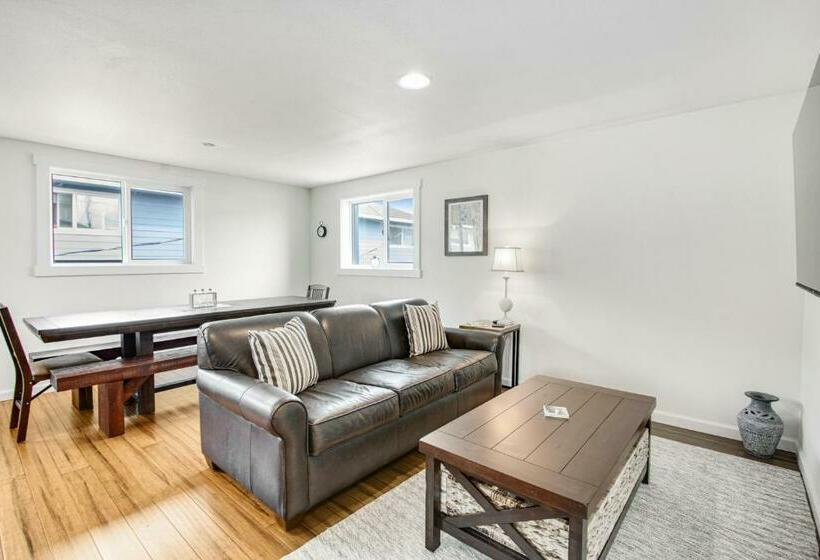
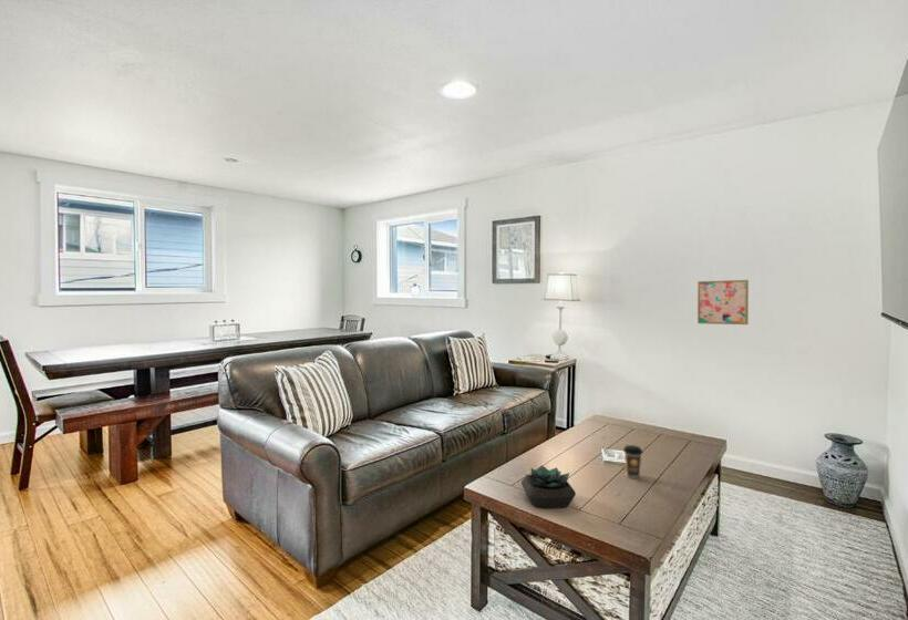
+ wall art (722, 302)
+ succulent plant (547, 485)
+ coffee cup (632, 462)
